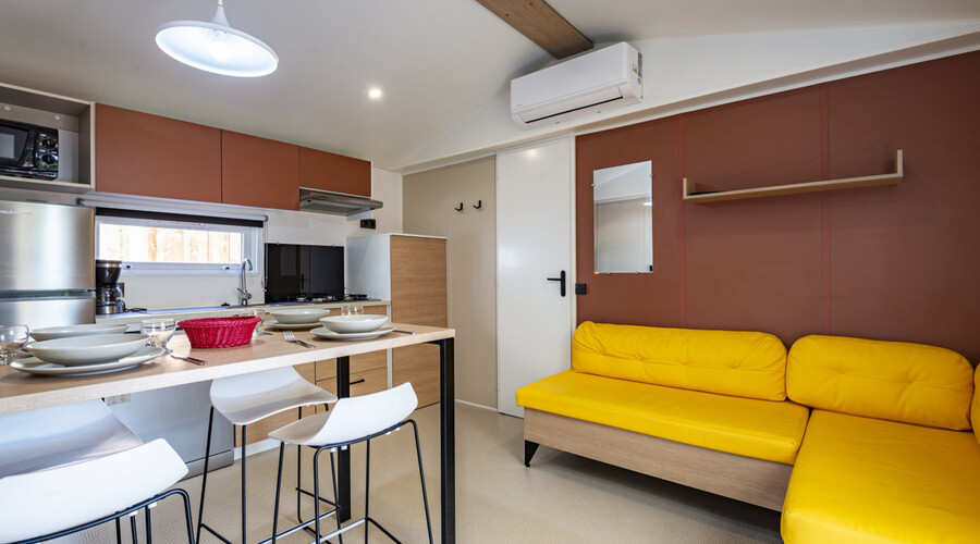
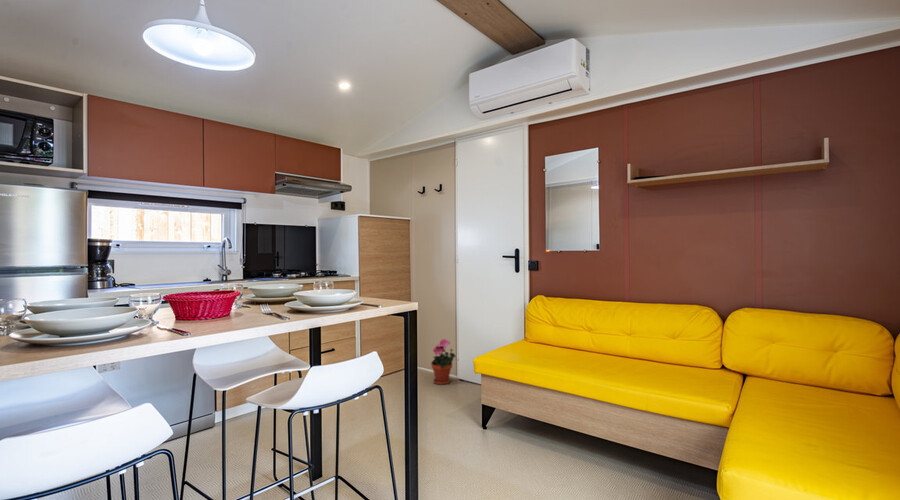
+ potted plant (442, 360)
